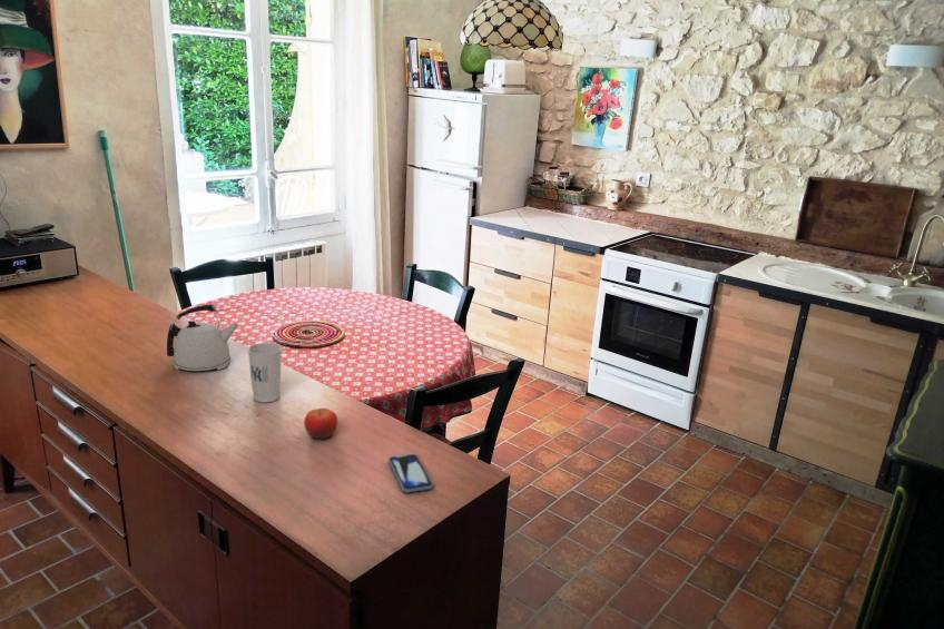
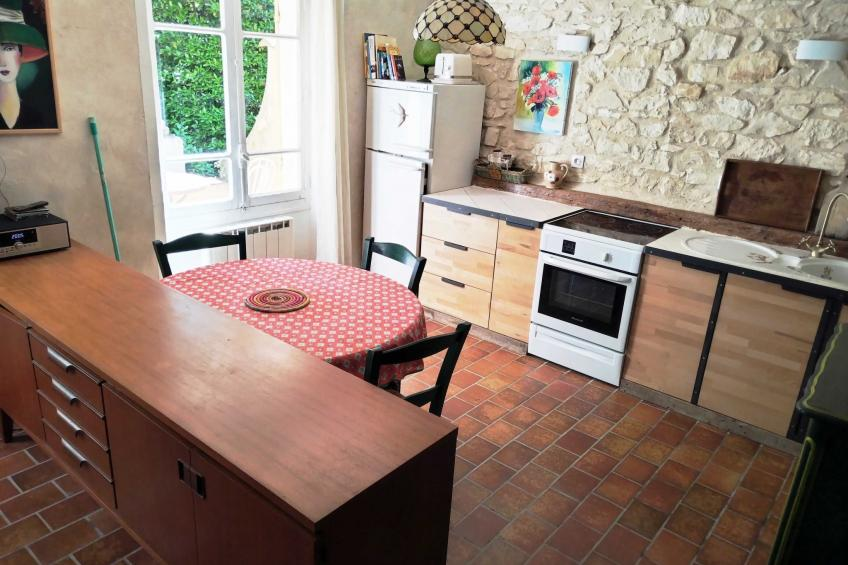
- kettle (201, 334)
- smartphone (410, 472)
- cup (265, 373)
- fruit (321, 421)
